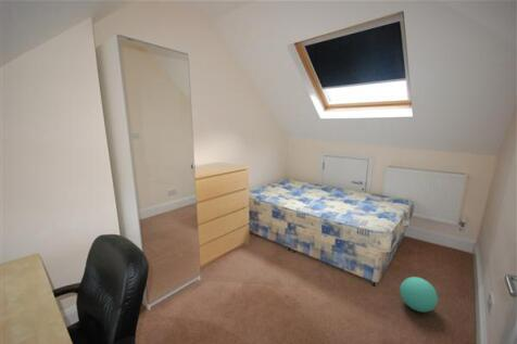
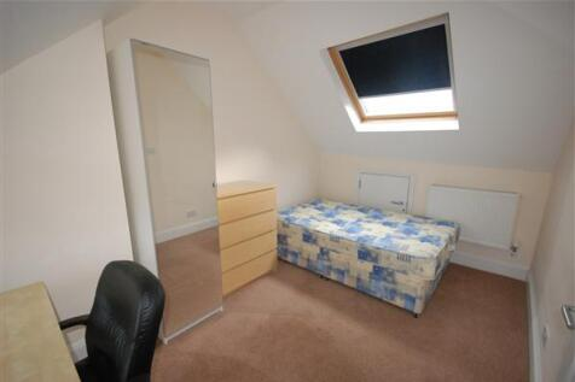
- ball (418, 293)
